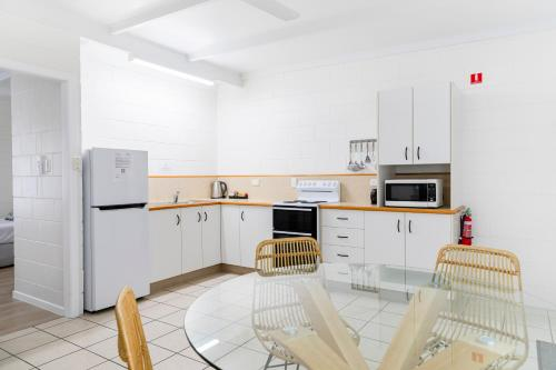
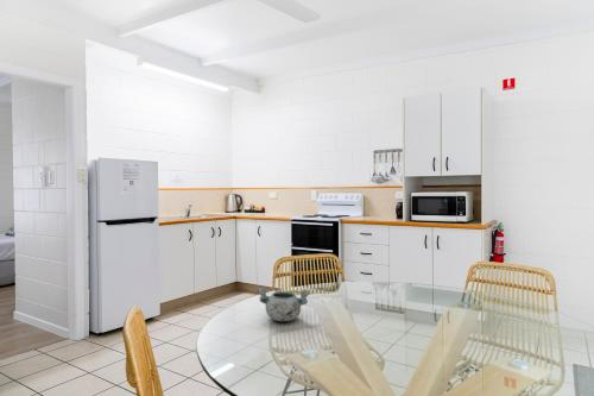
+ decorative bowl (283, 303)
